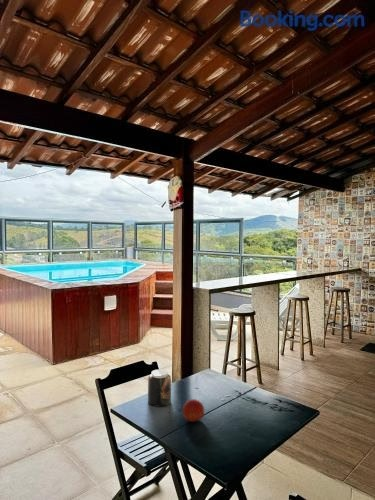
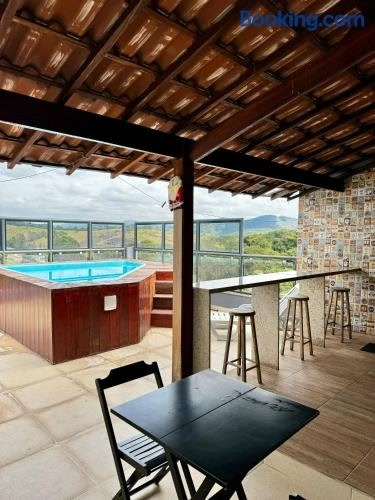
- fruit (193, 409)
- jar (159, 386)
